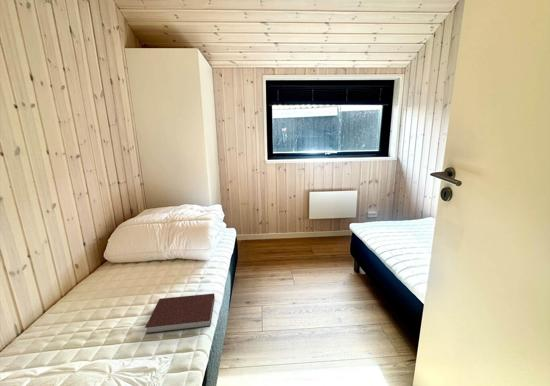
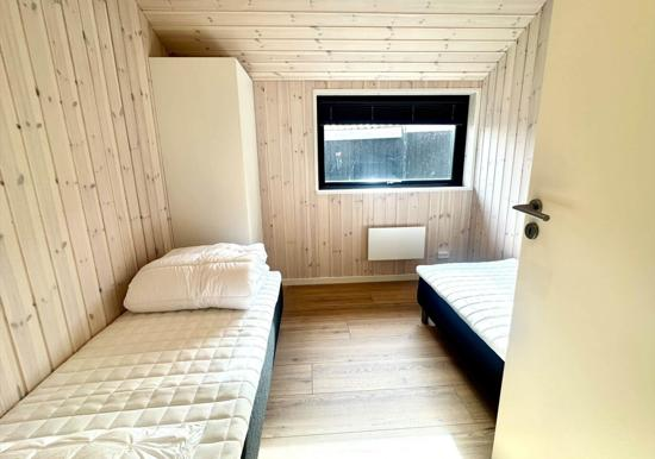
- notebook (183, 311)
